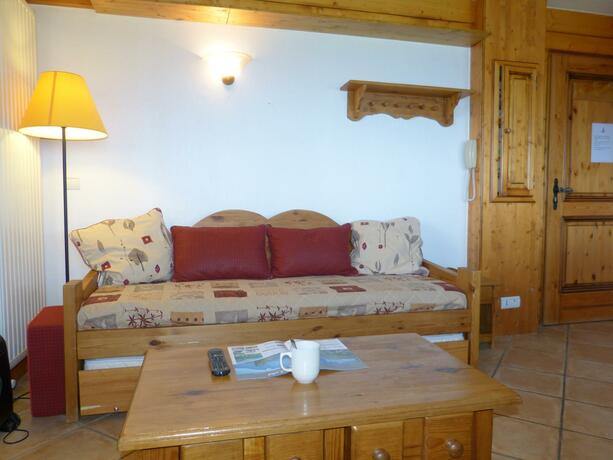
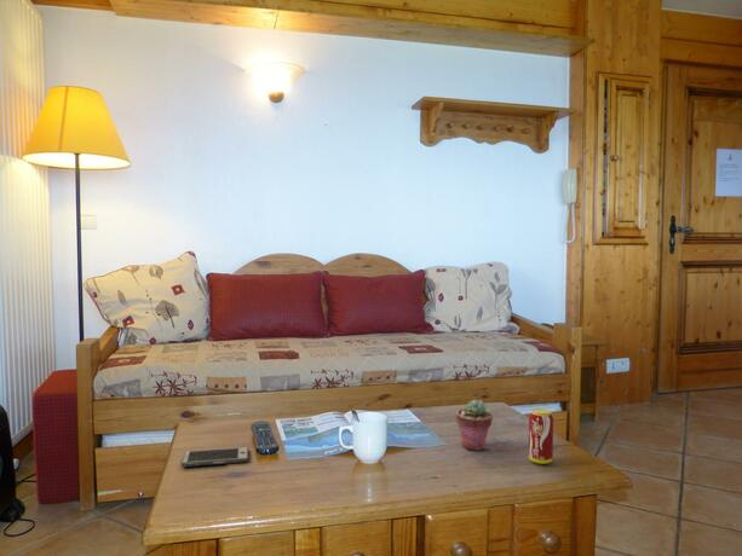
+ smartphone (215, 456)
+ potted succulent (473, 423)
+ beverage can (540, 436)
